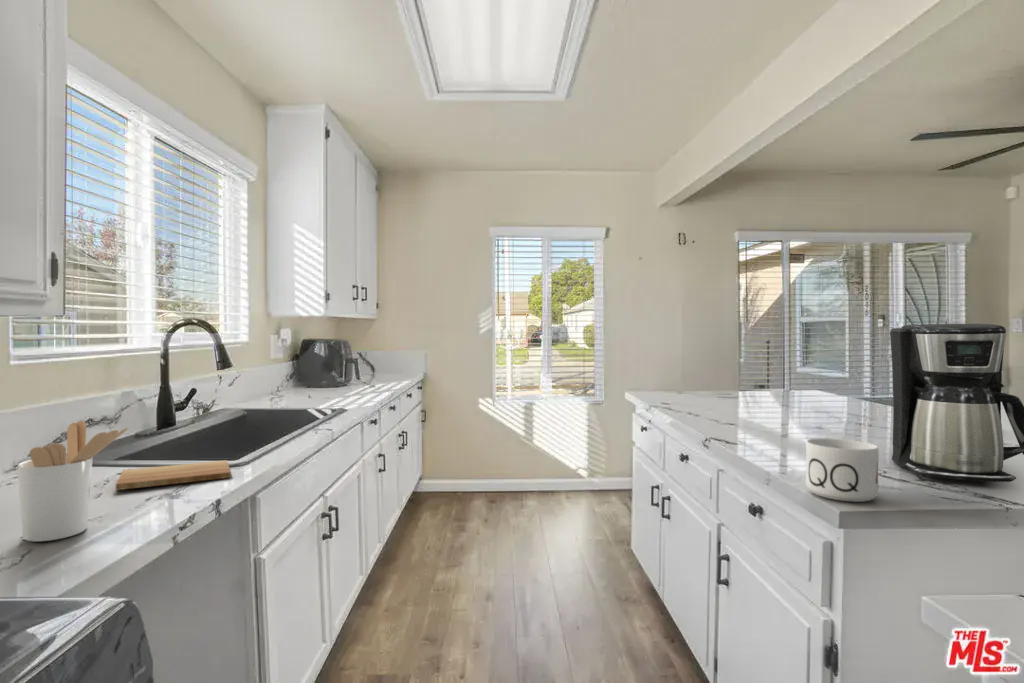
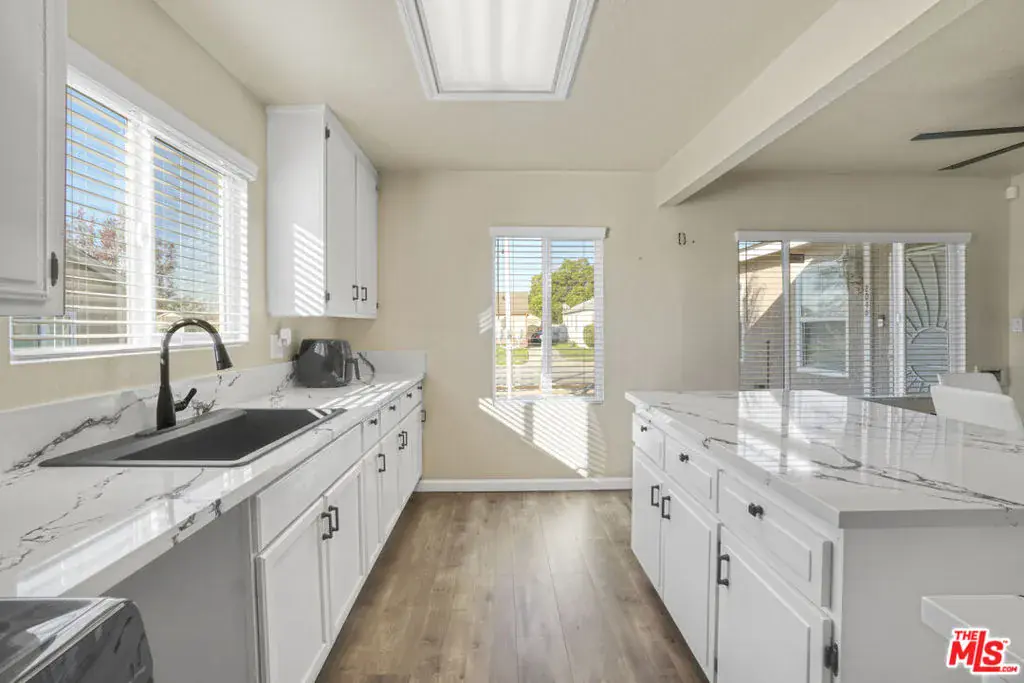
- utensil holder (73, 478)
- mug (833, 466)
- coffee maker (956, 396)
- cutting board (176, 473)
